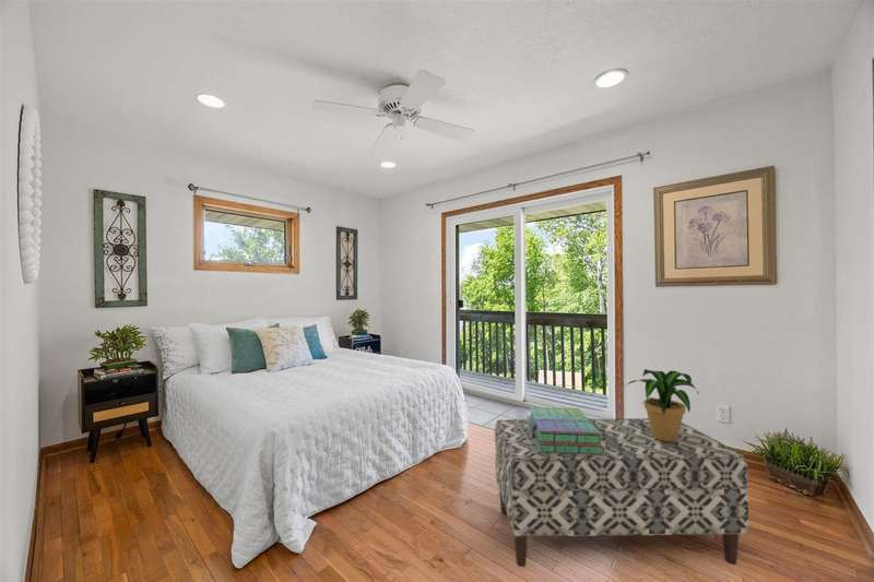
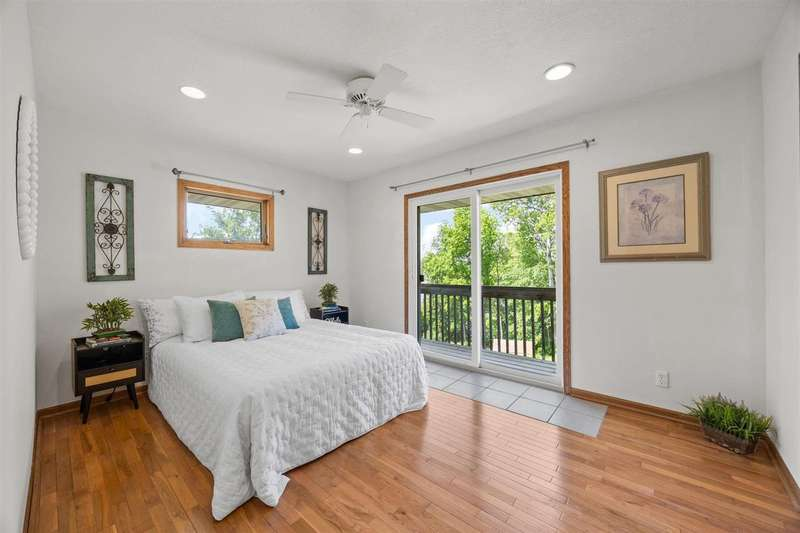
- stack of books (560, 427)
- potted plant (664, 404)
- bench (605, 484)
